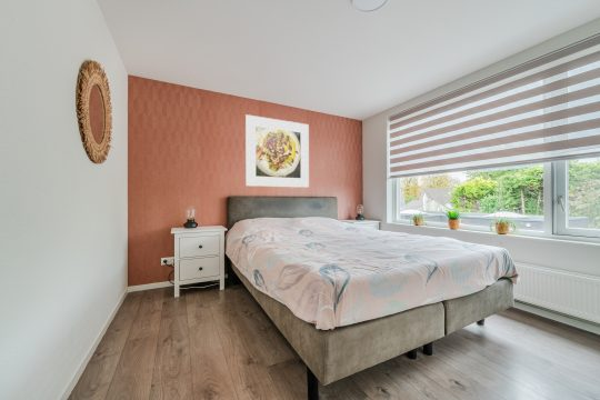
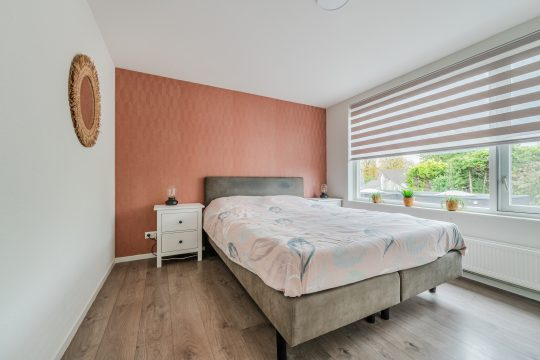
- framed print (279, 153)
